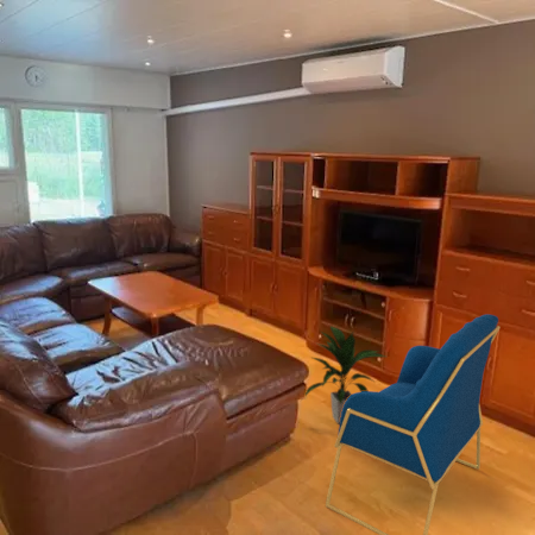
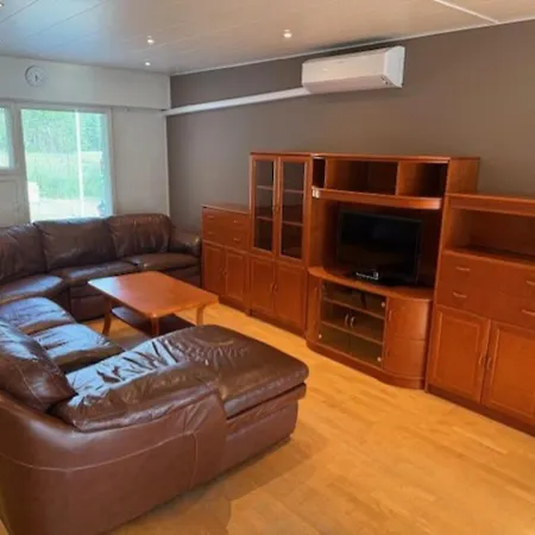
- indoor plant (340, 373)
- armchair (415, 403)
